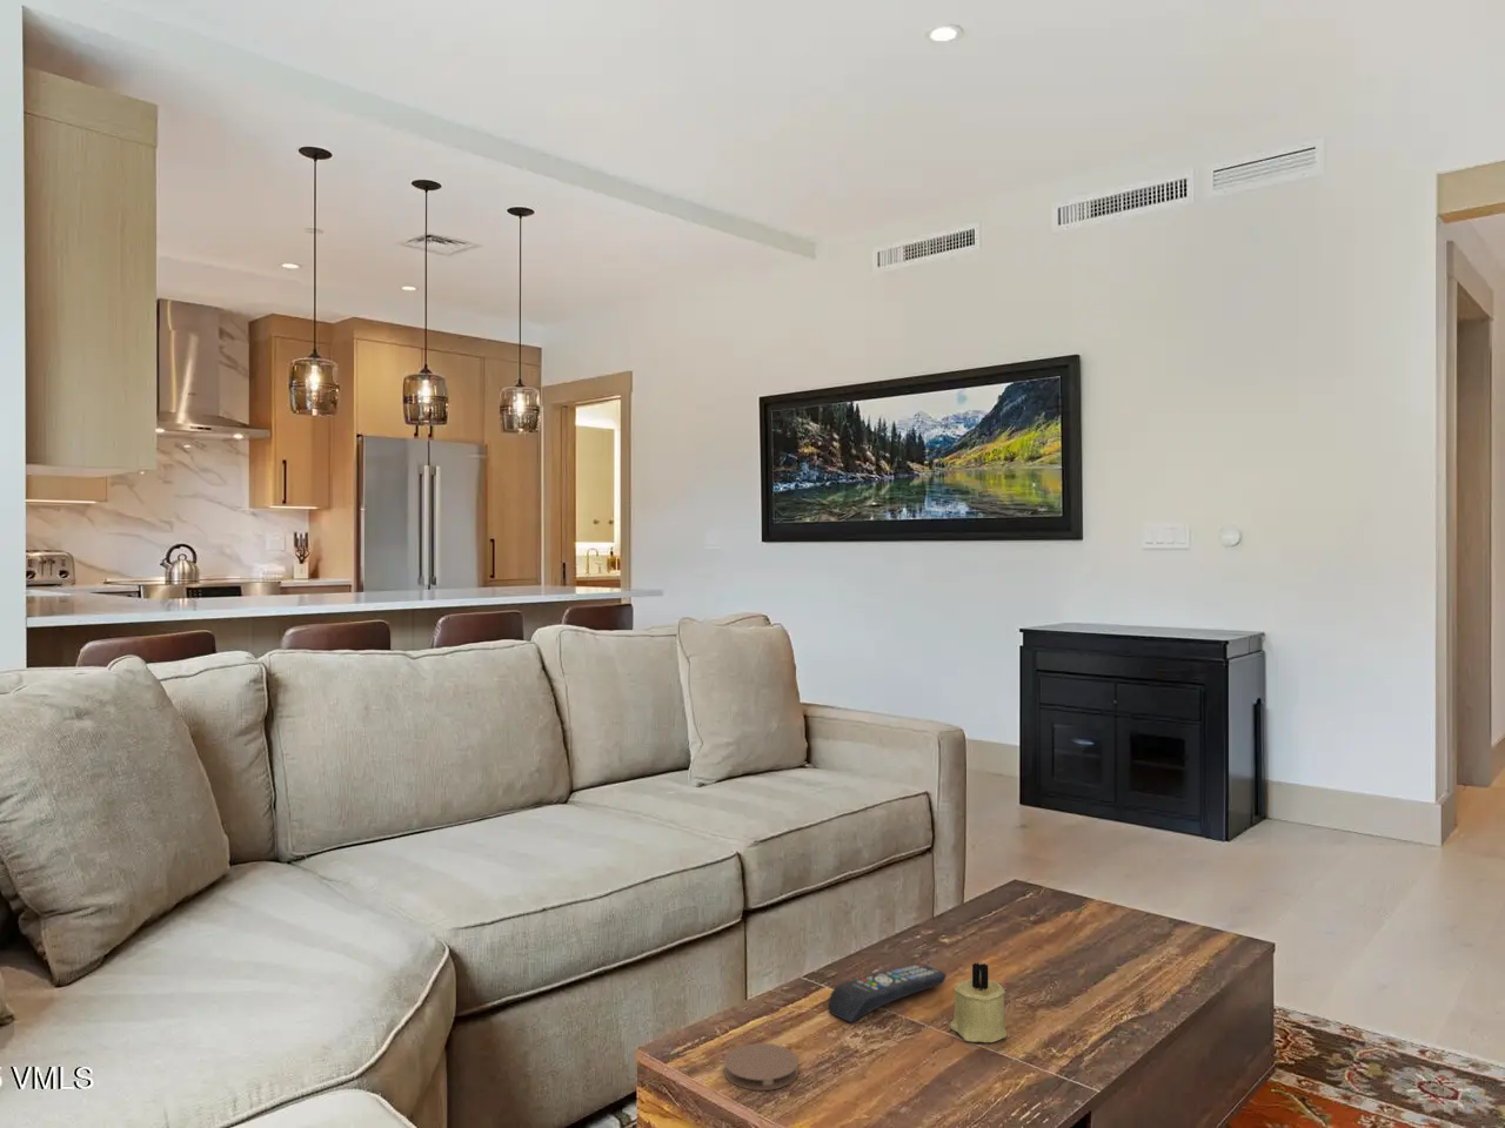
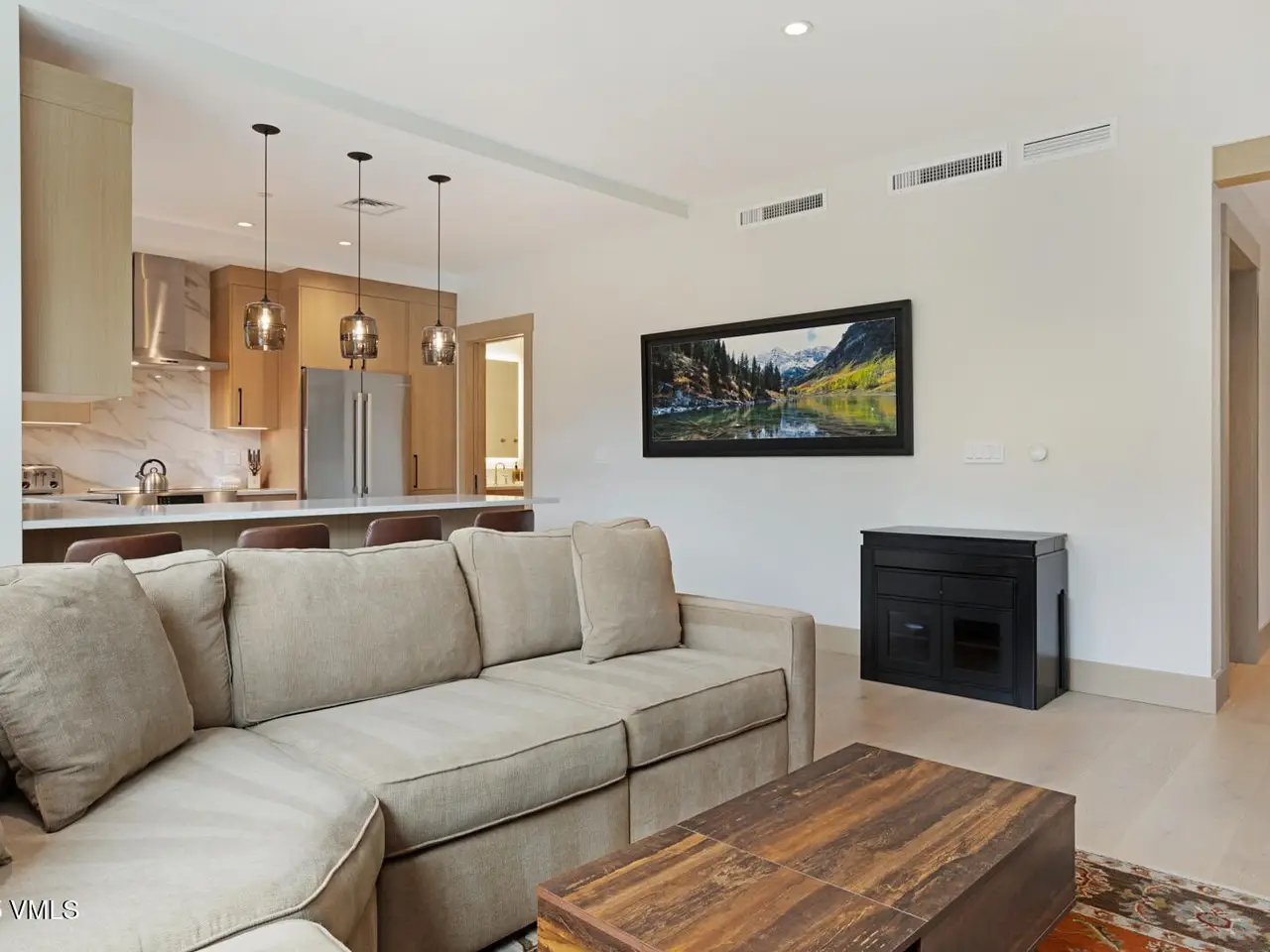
- candle (978, 998)
- remote control (888, 987)
- coaster (761, 1065)
